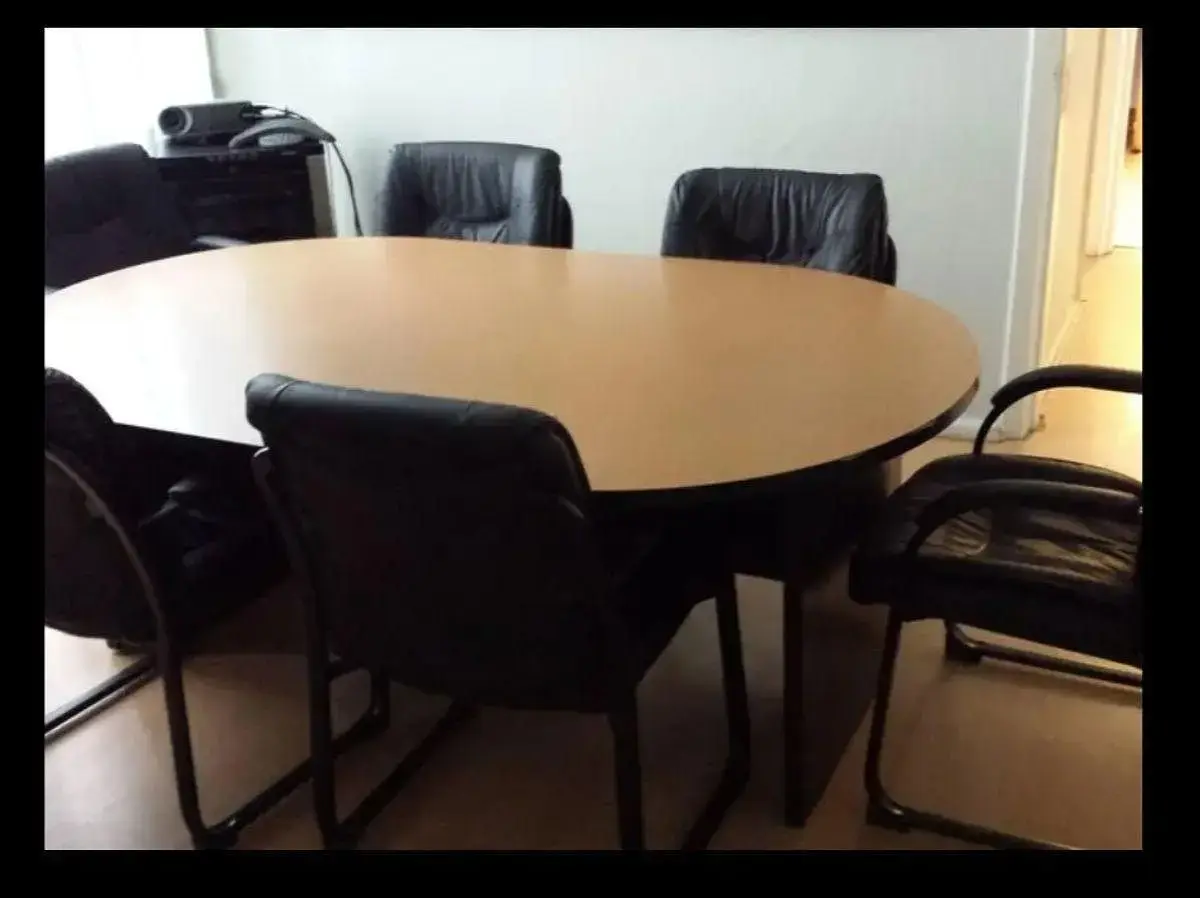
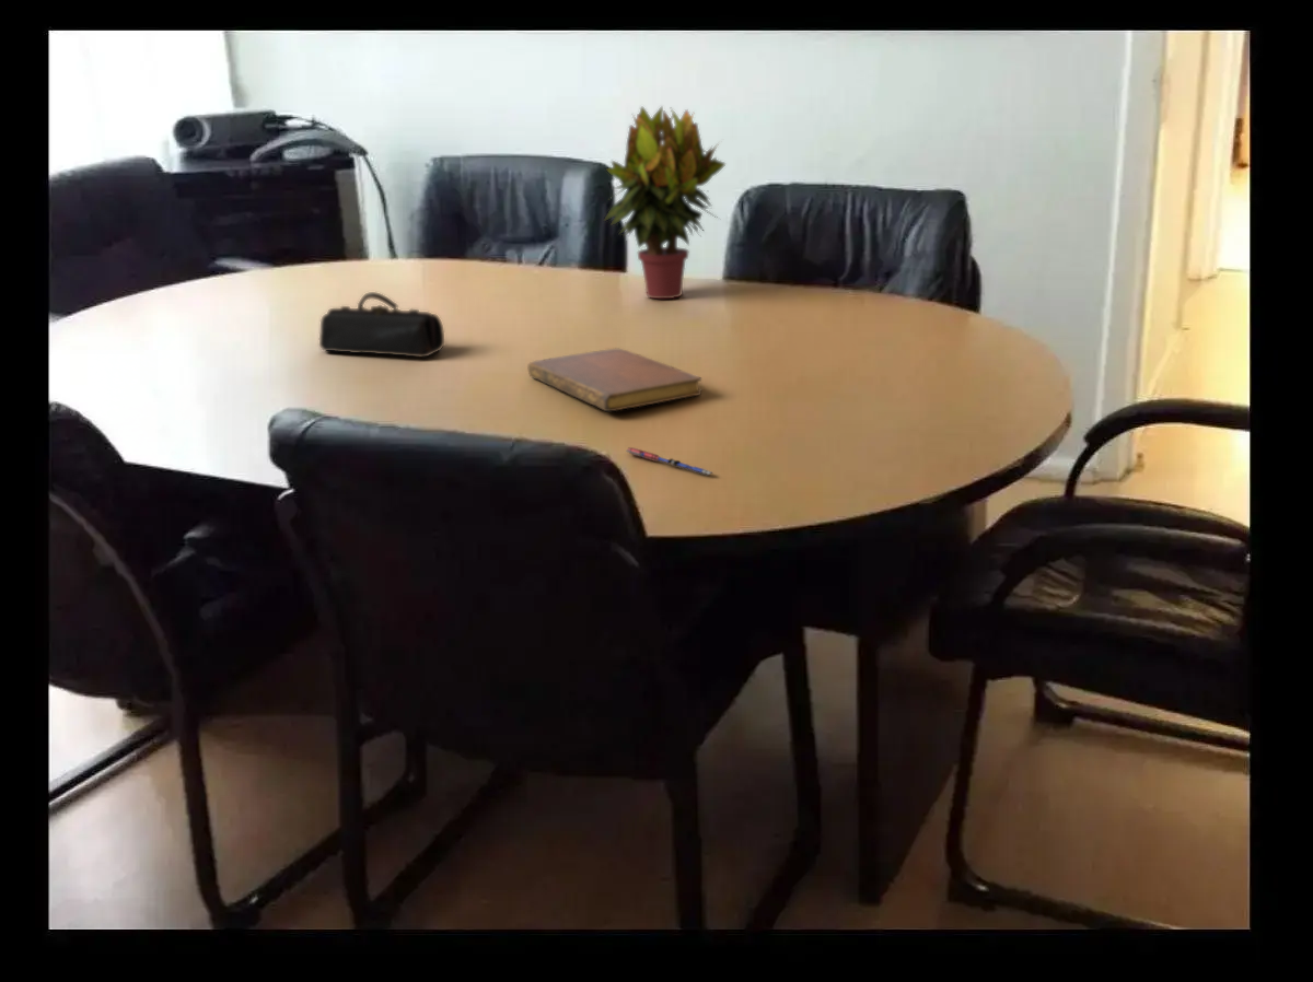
+ pen (669, 459)
+ pencil case (380, 322)
+ potted plant (660, 202)
+ notebook (613, 377)
